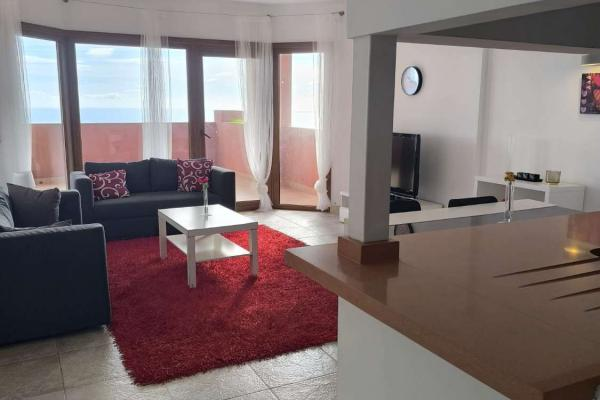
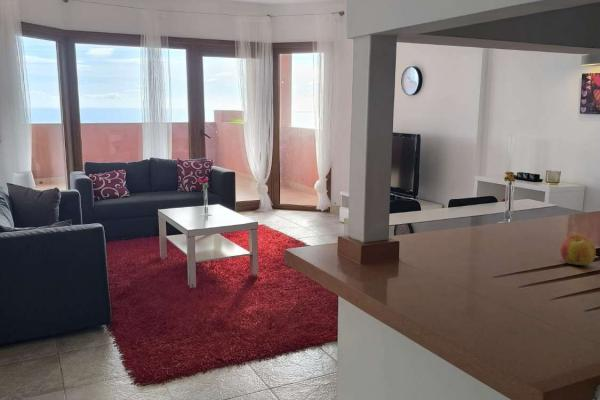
+ apple (577, 249)
